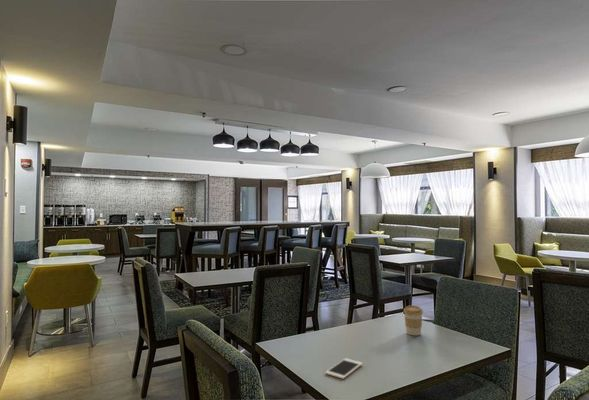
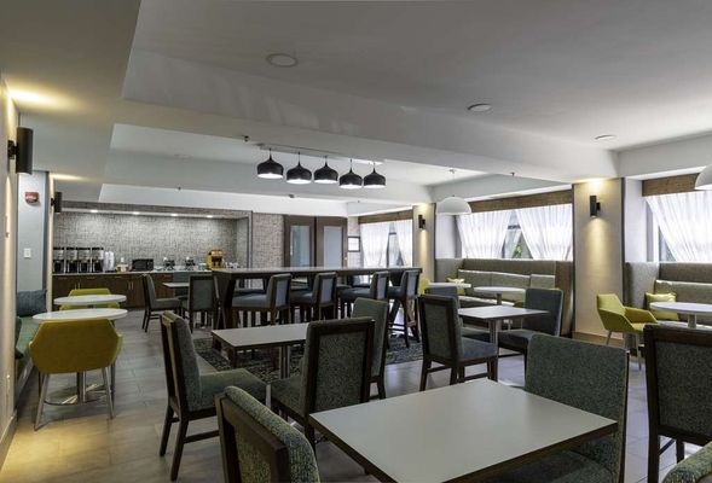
- cell phone (344, 368)
- coffee cup (413, 320)
